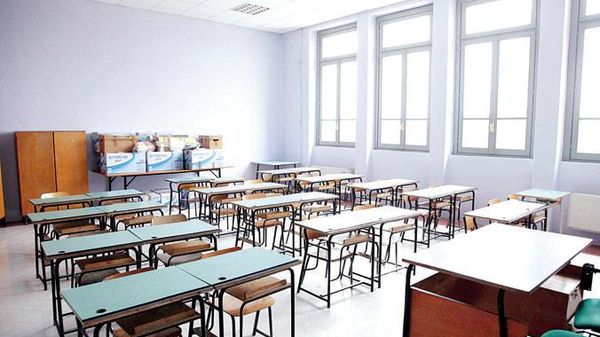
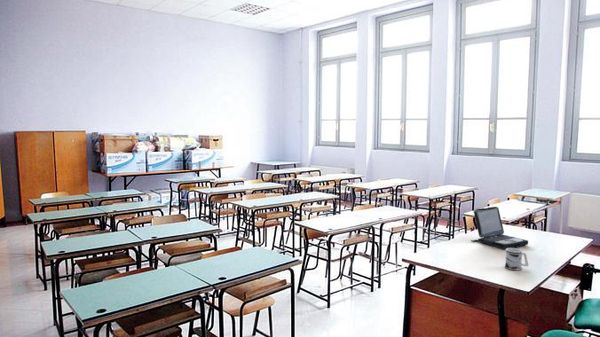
+ mug (516, 258)
+ laptop (499, 226)
